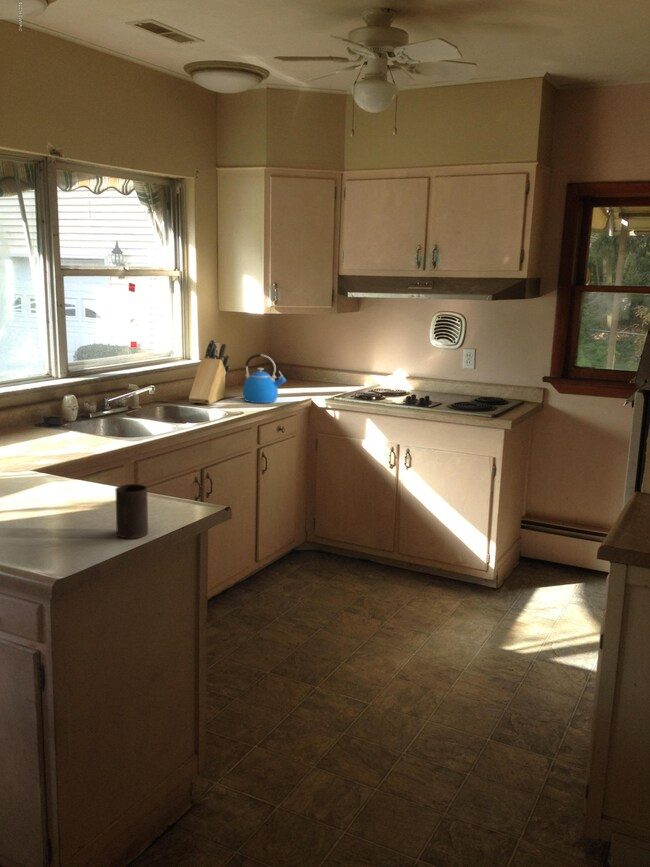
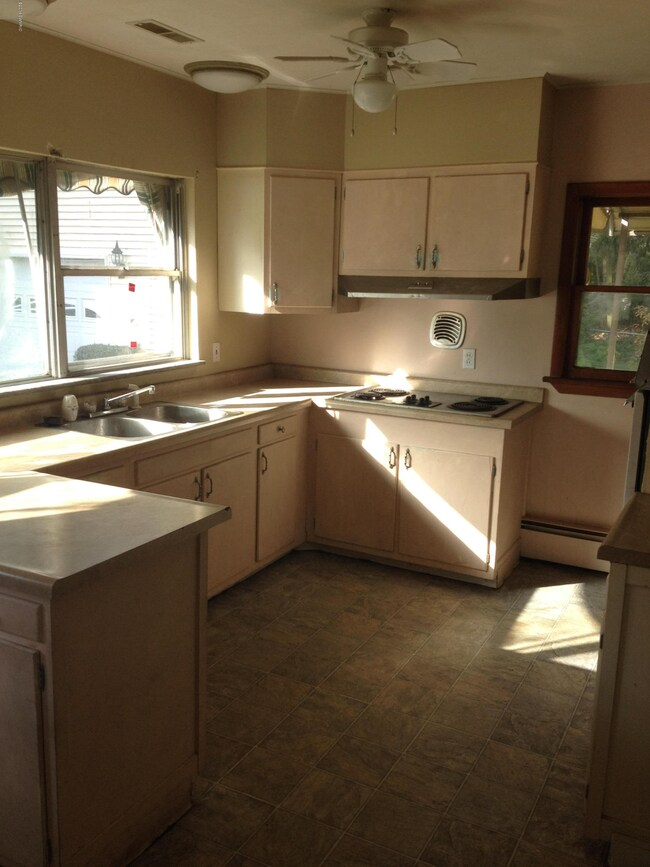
- knife block (210, 370)
- cup (131, 510)
- kettle (264, 377)
